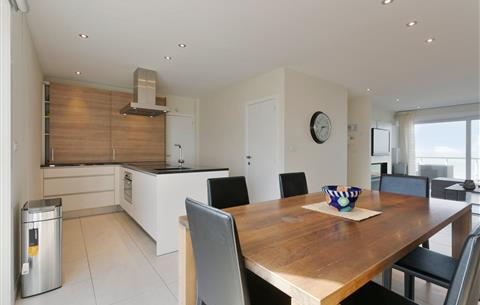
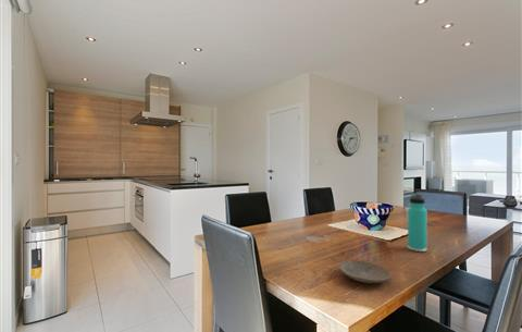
+ plate (363, 273)
+ thermos bottle (417, 221)
